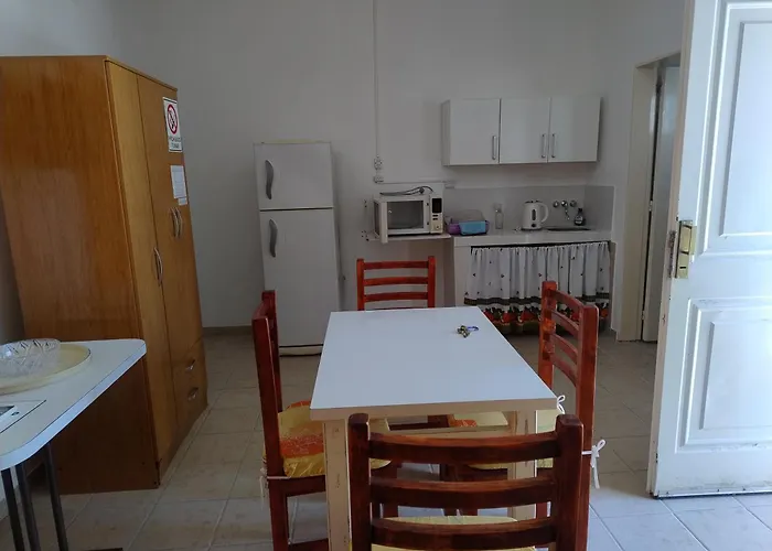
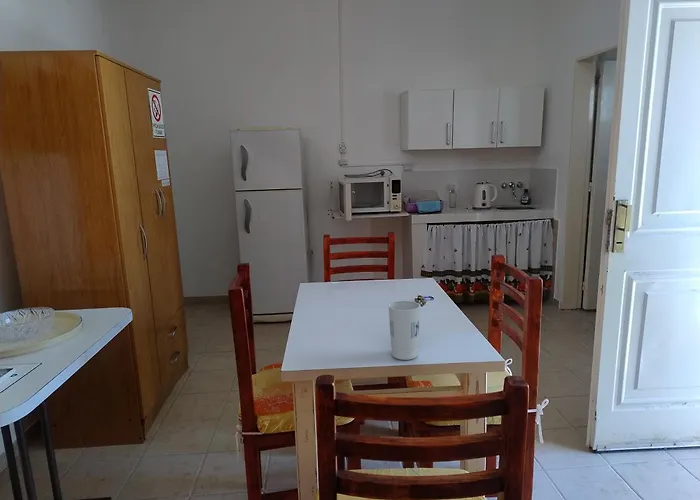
+ cup (404, 330)
